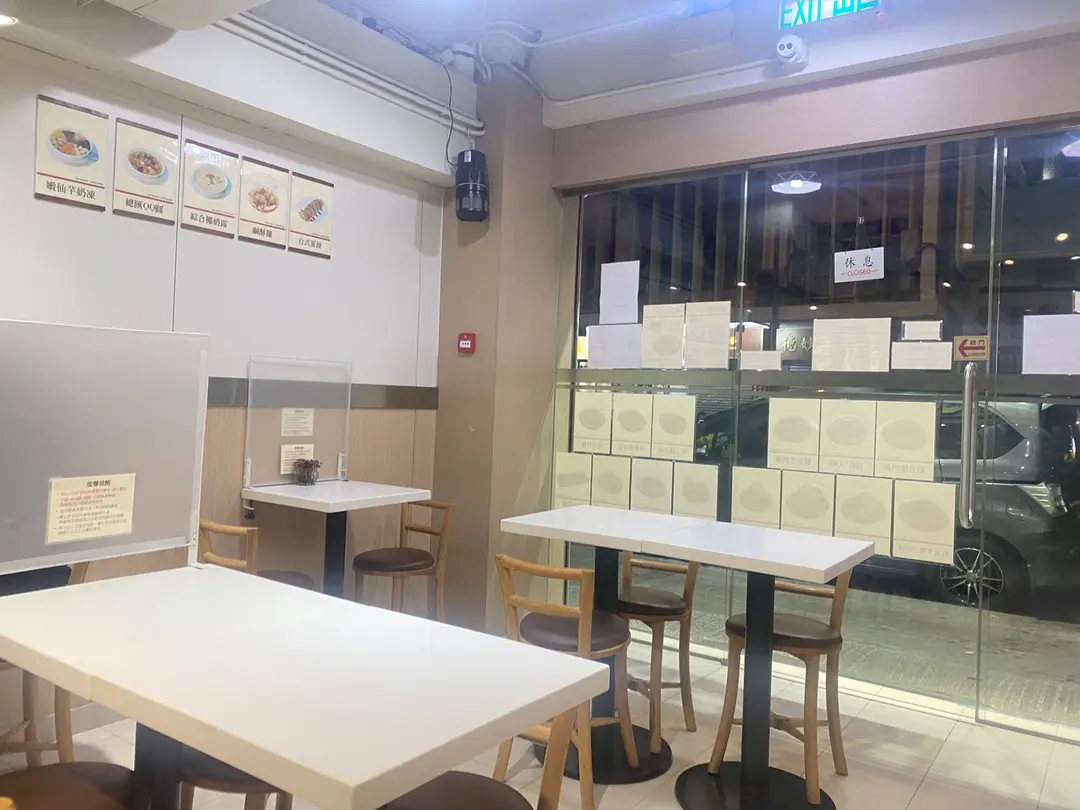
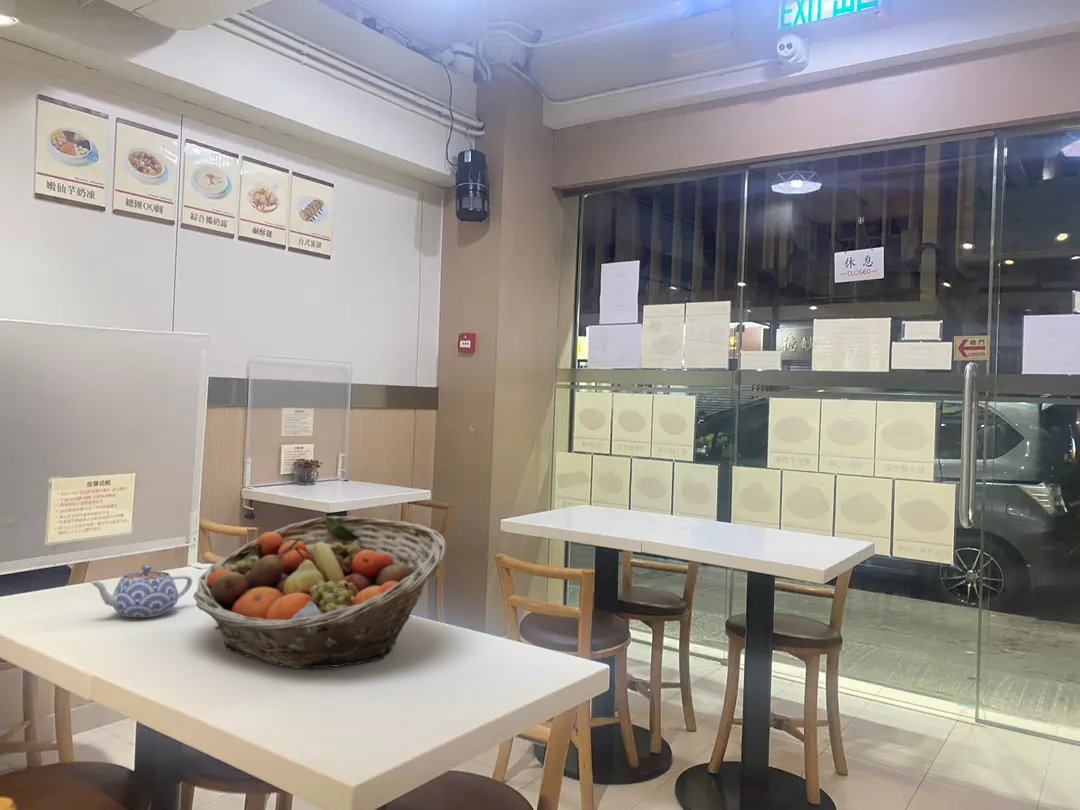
+ teapot (142, 589)
+ fruit basket (321, 583)
